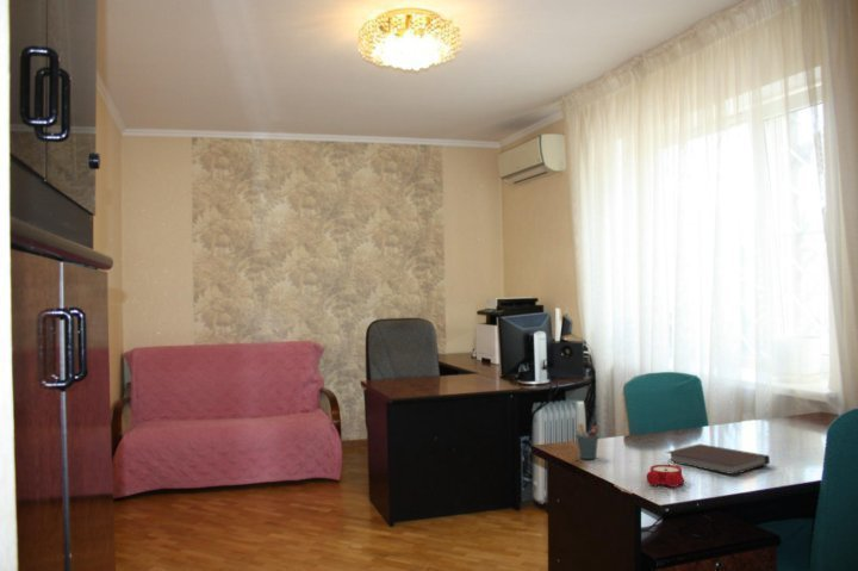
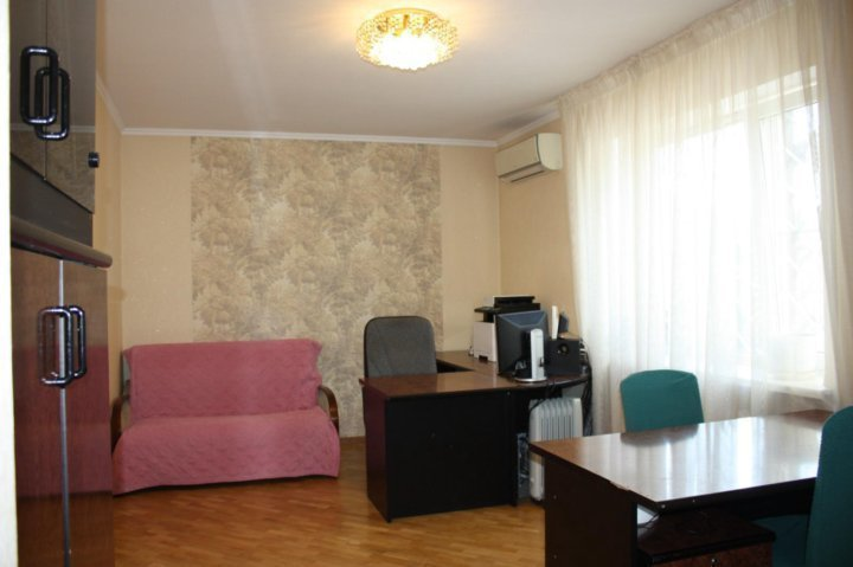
- notebook (716, 458)
- alarm clock (665, 476)
- pen holder (586, 439)
